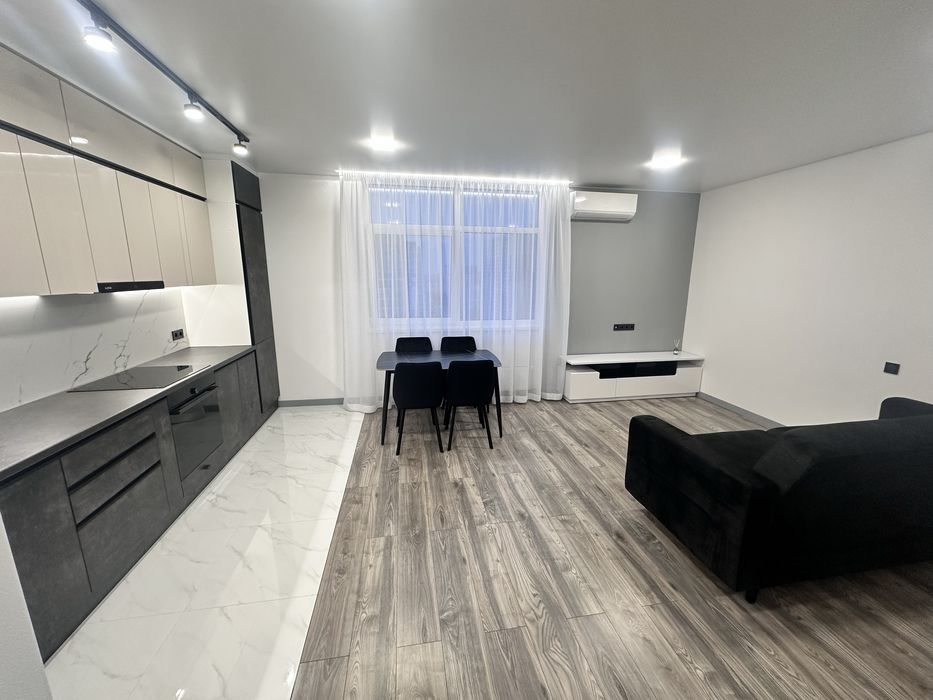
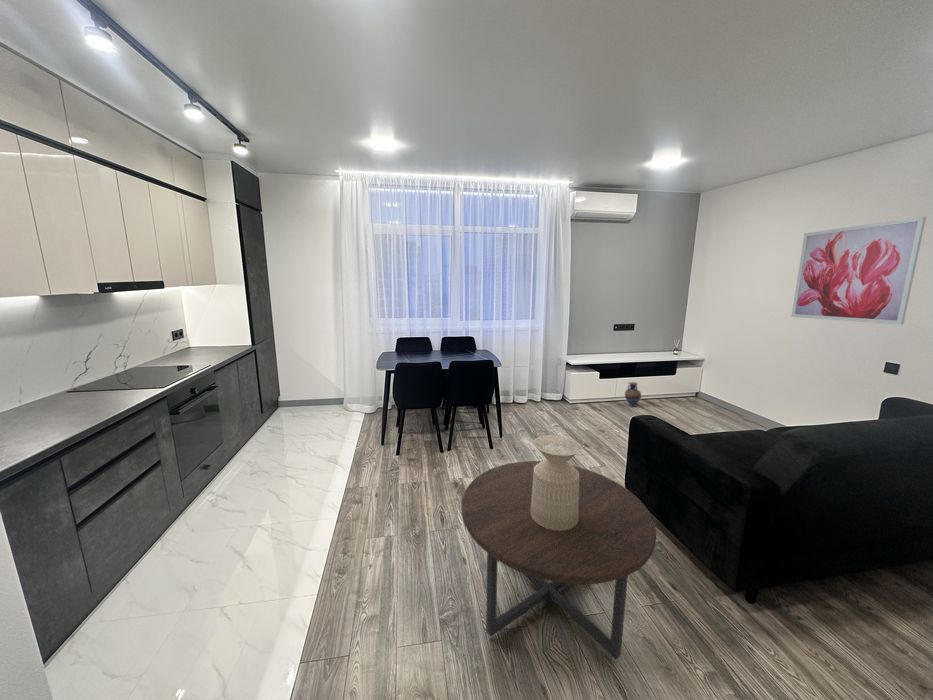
+ wall art (848, 274)
+ coffee table (550, 551)
+ vase (632, 394)
+ side table (555, 480)
